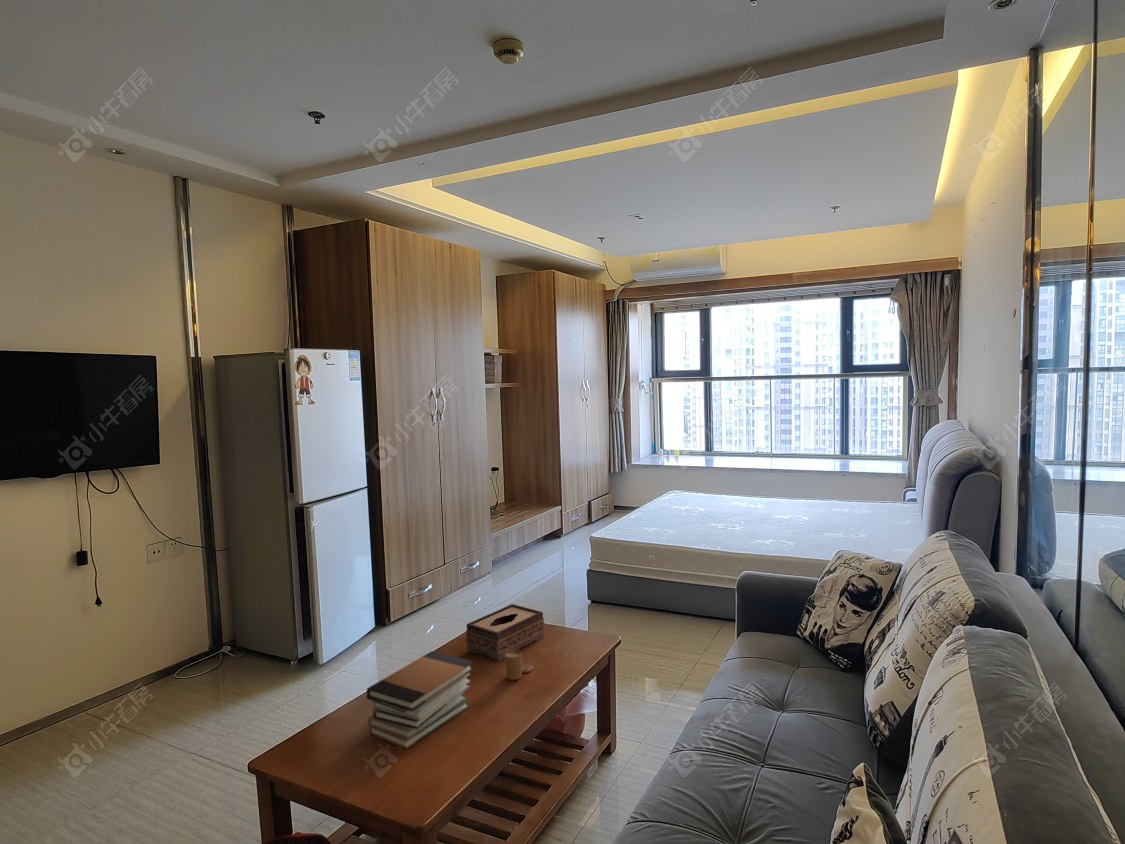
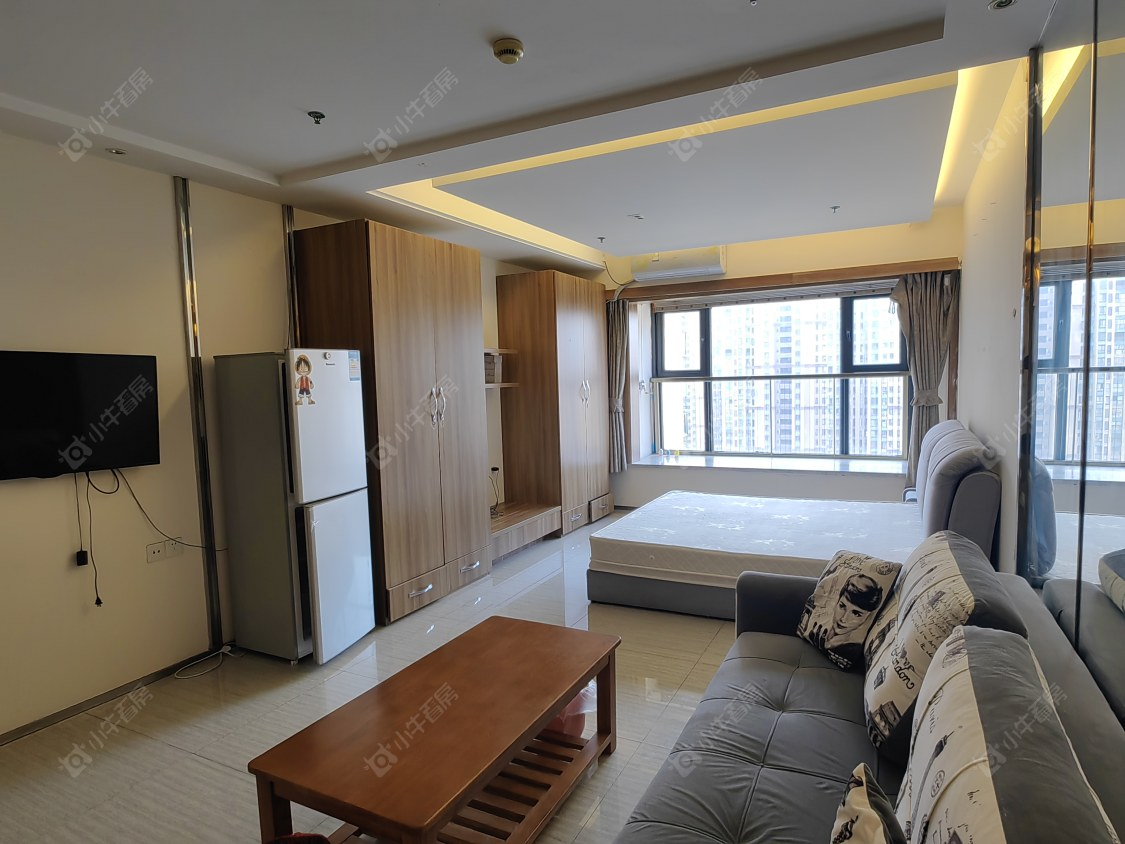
- tissue box (505, 630)
- candle (519, 661)
- book stack (422, 696)
